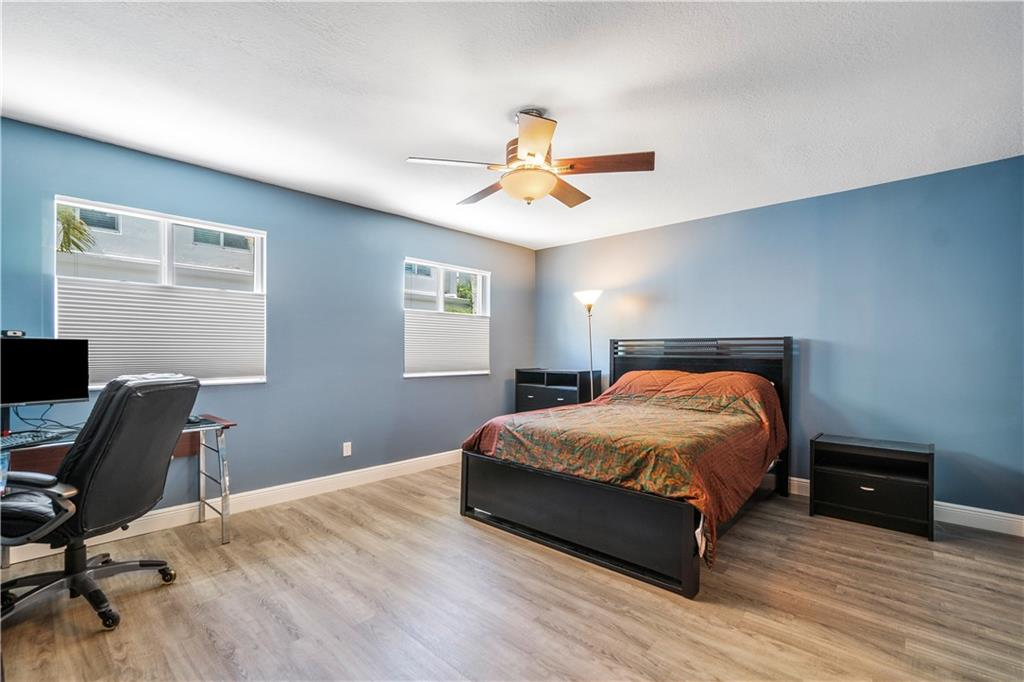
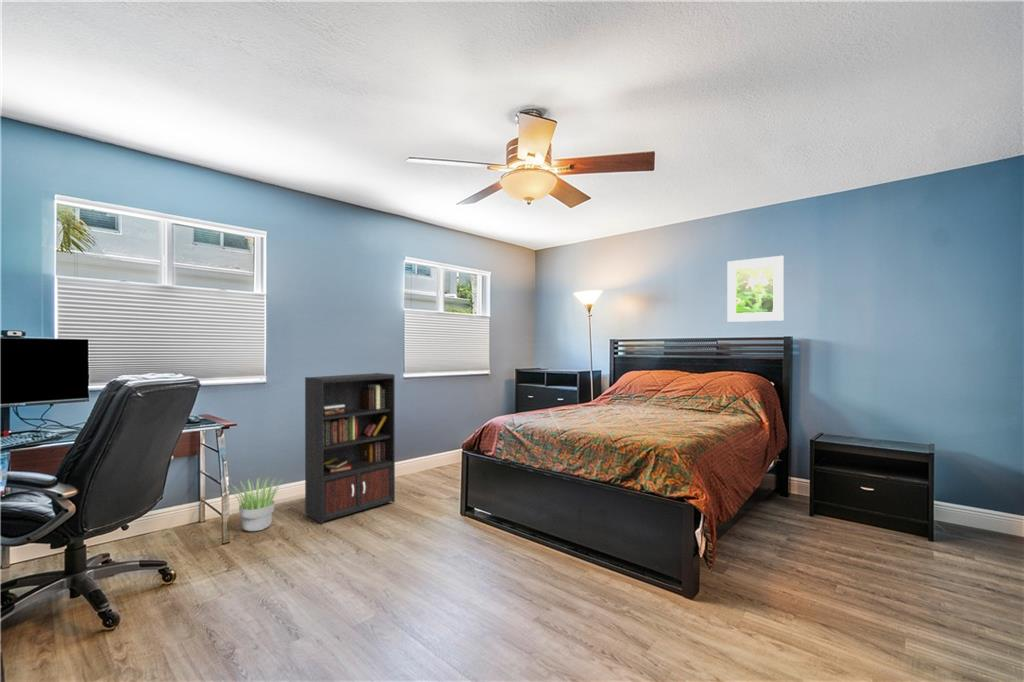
+ potted plant (256, 505)
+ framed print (754, 289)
+ bookcase (355, 439)
